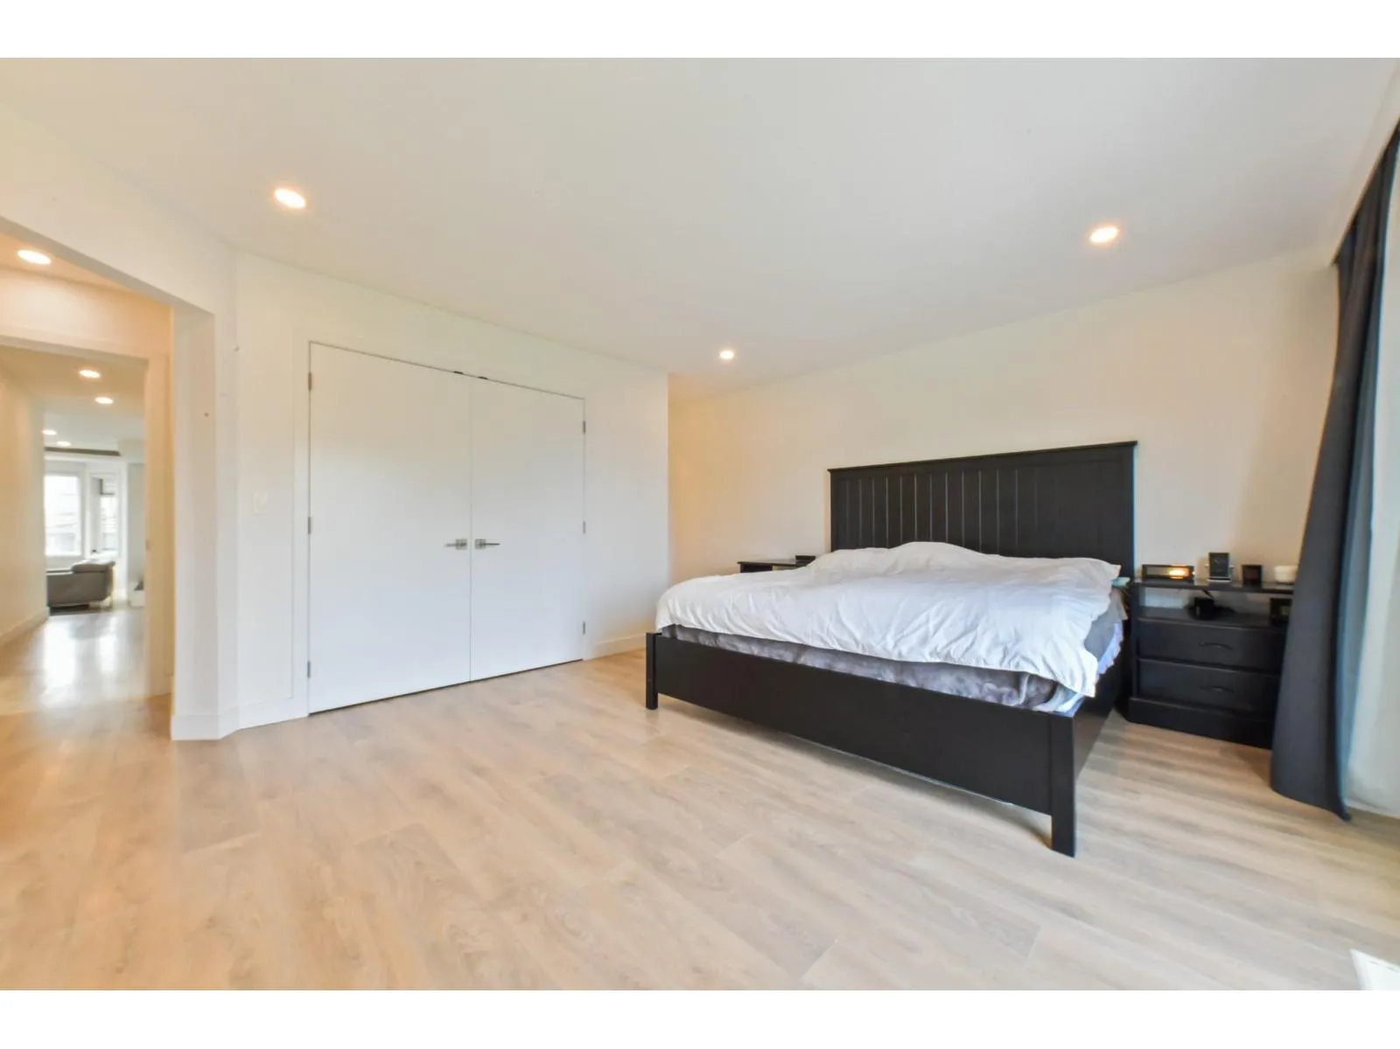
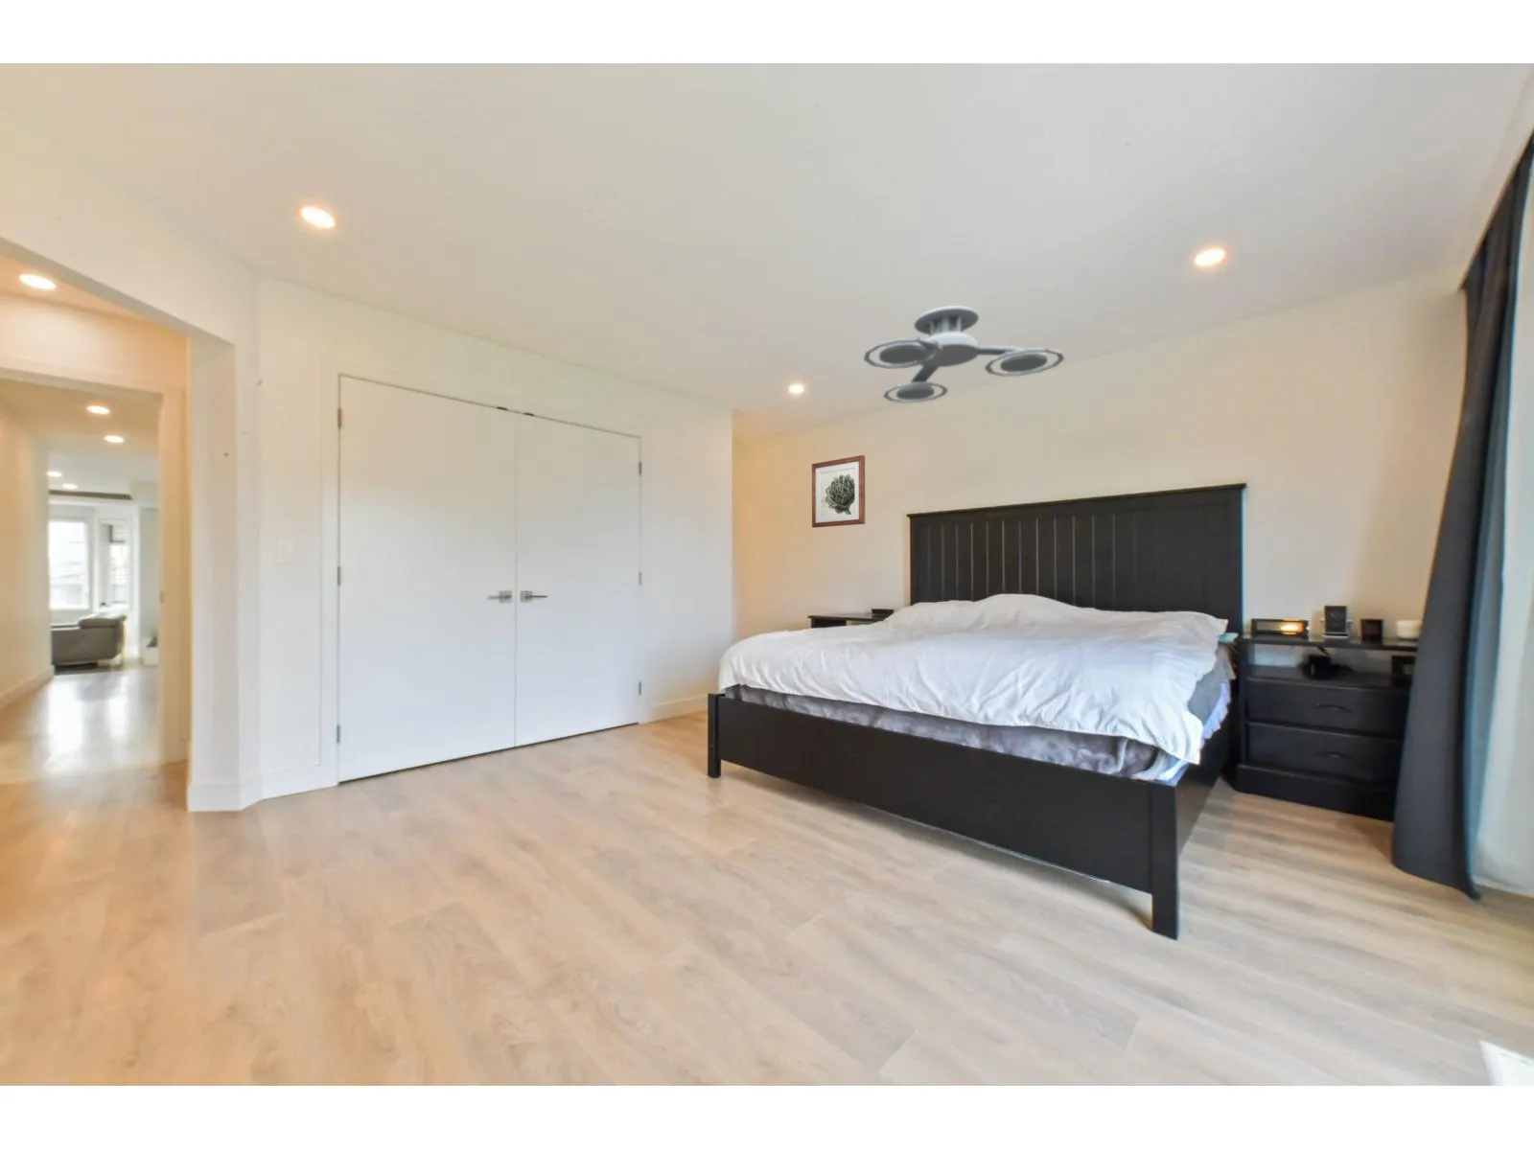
+ wall art (837, 493)
+ ceiling fan (964, 341)
